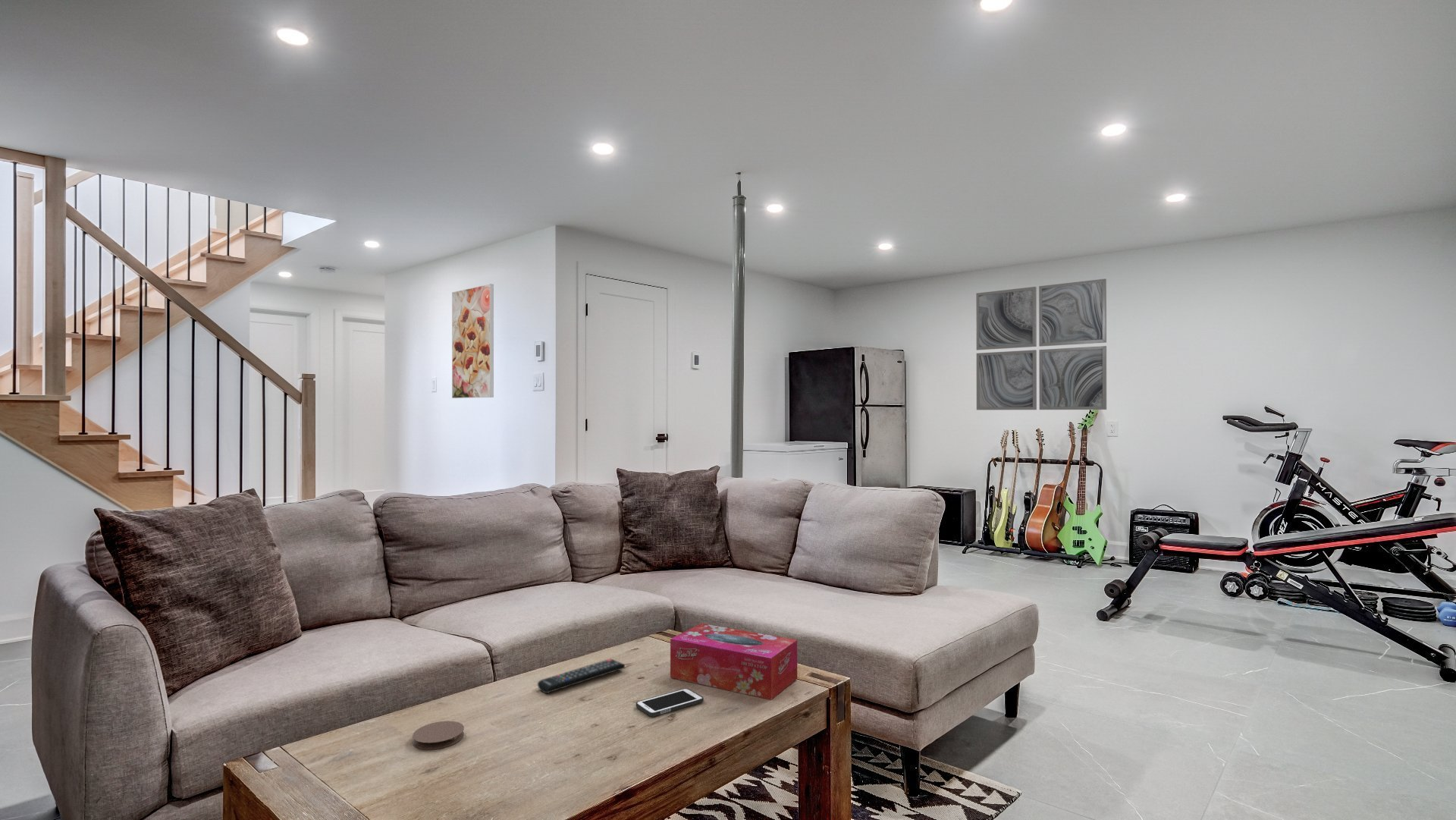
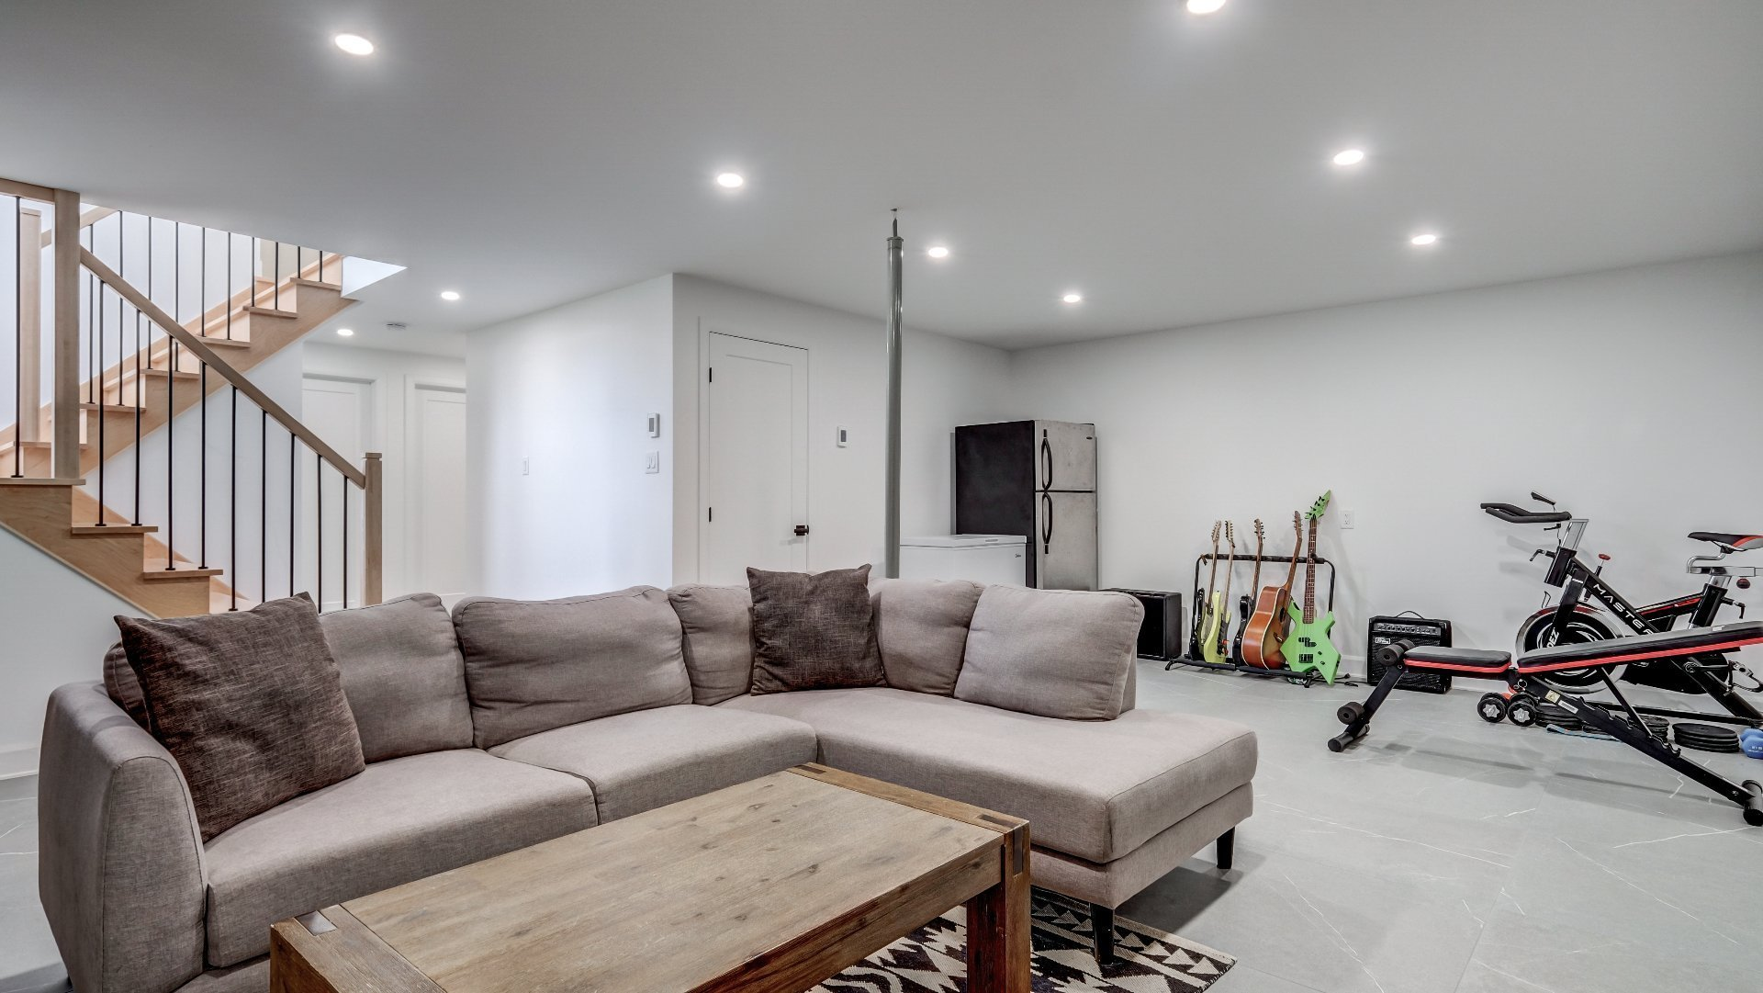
- wall art (1039, 350)
- cell phone (670, 702)
- remote control (582, 675)
- coaster (438, 734)
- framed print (472, 343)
- tissue box (733, 658)
